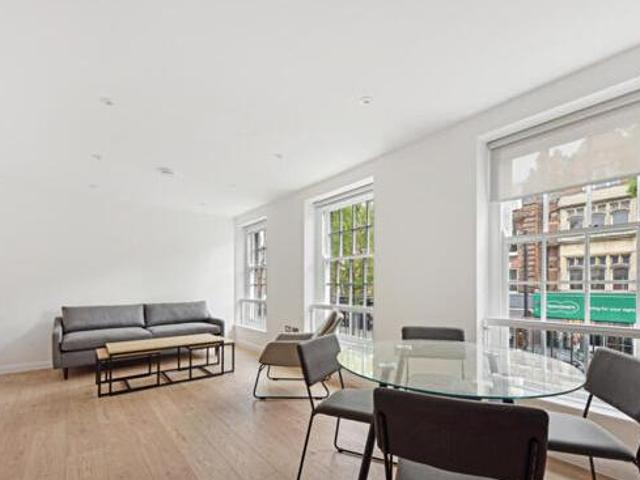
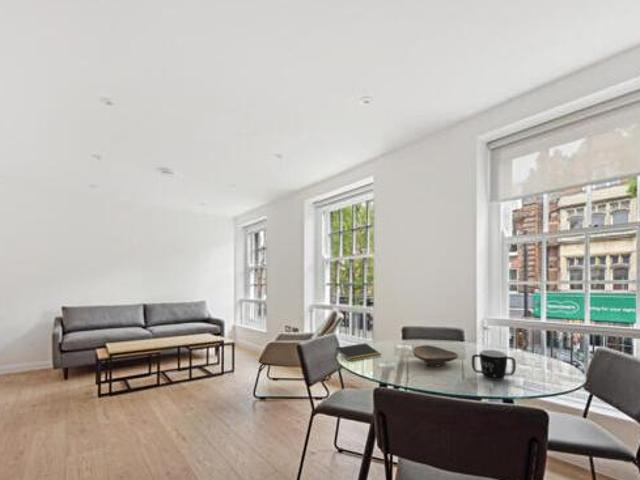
+ decorative bowl (435, 357)
+ notepad (358, 351)
+ mug (493, 365)
